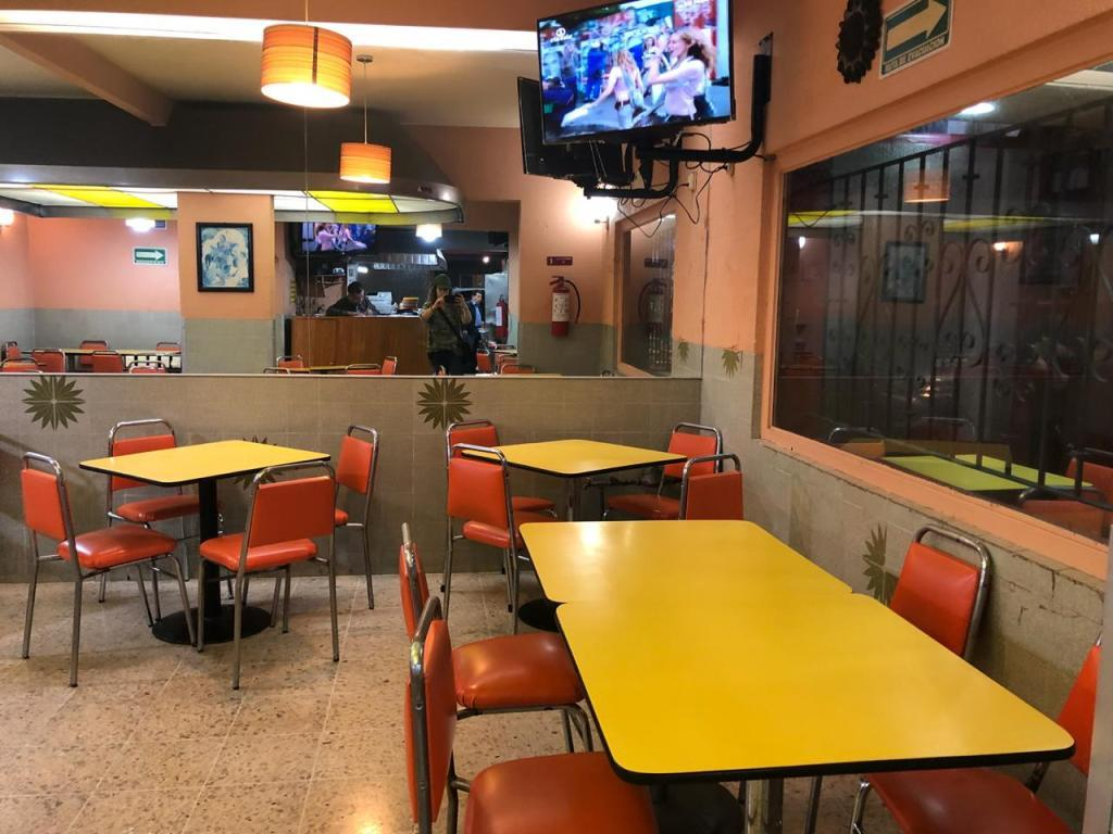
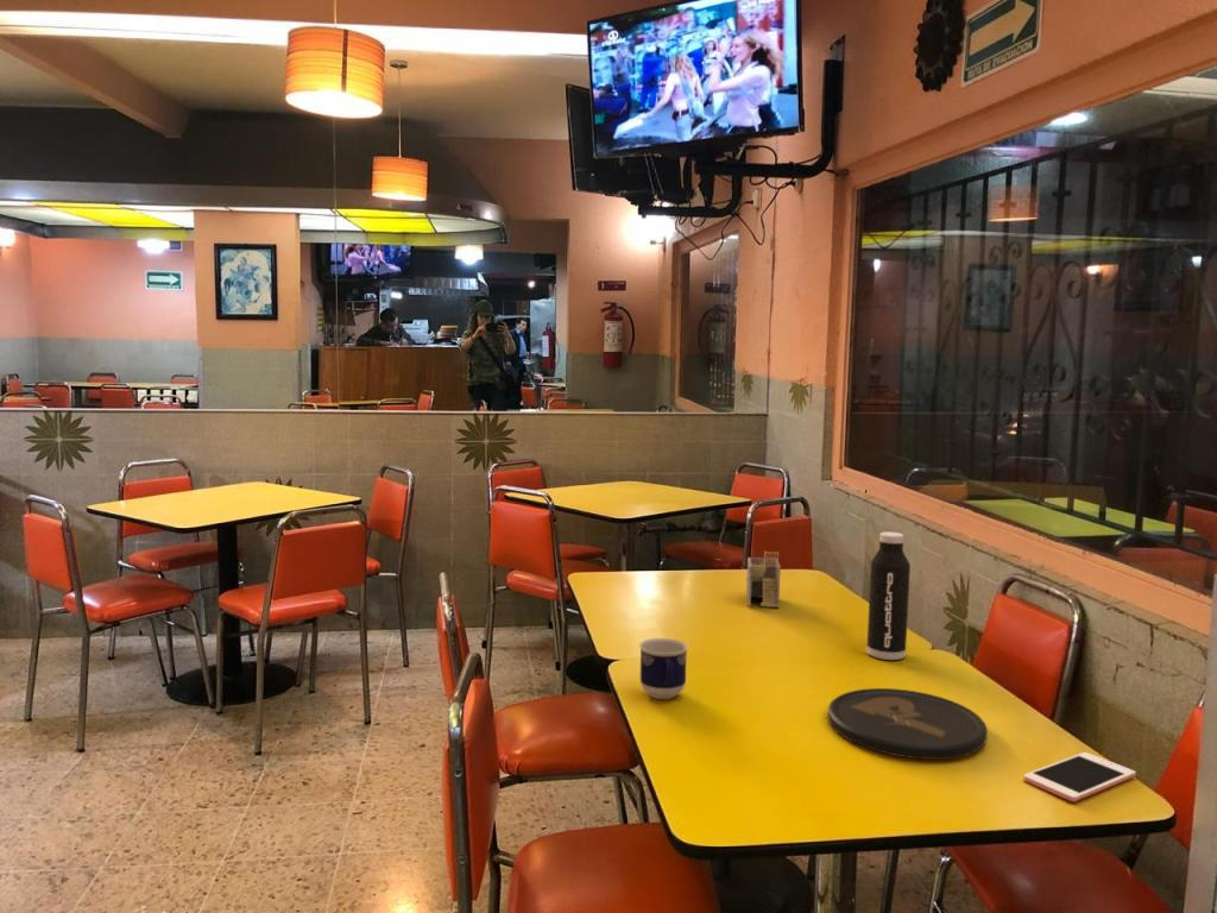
+ water bottle (888, 594)
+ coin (904, 720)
+ cell phone (1079, 775)
+ cup (663, 672)
+ napkin holder (763, 574)
